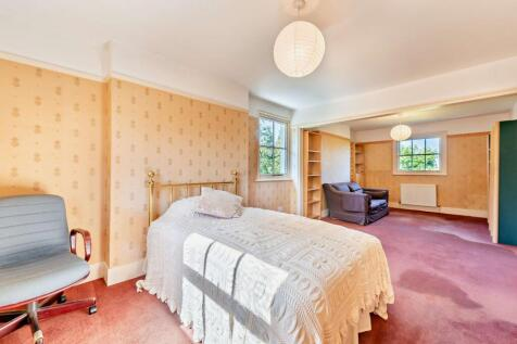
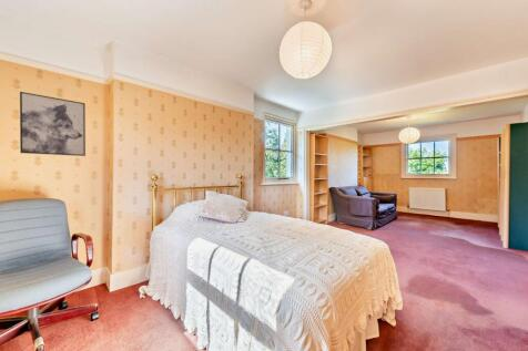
+ wall art (54, 126)
